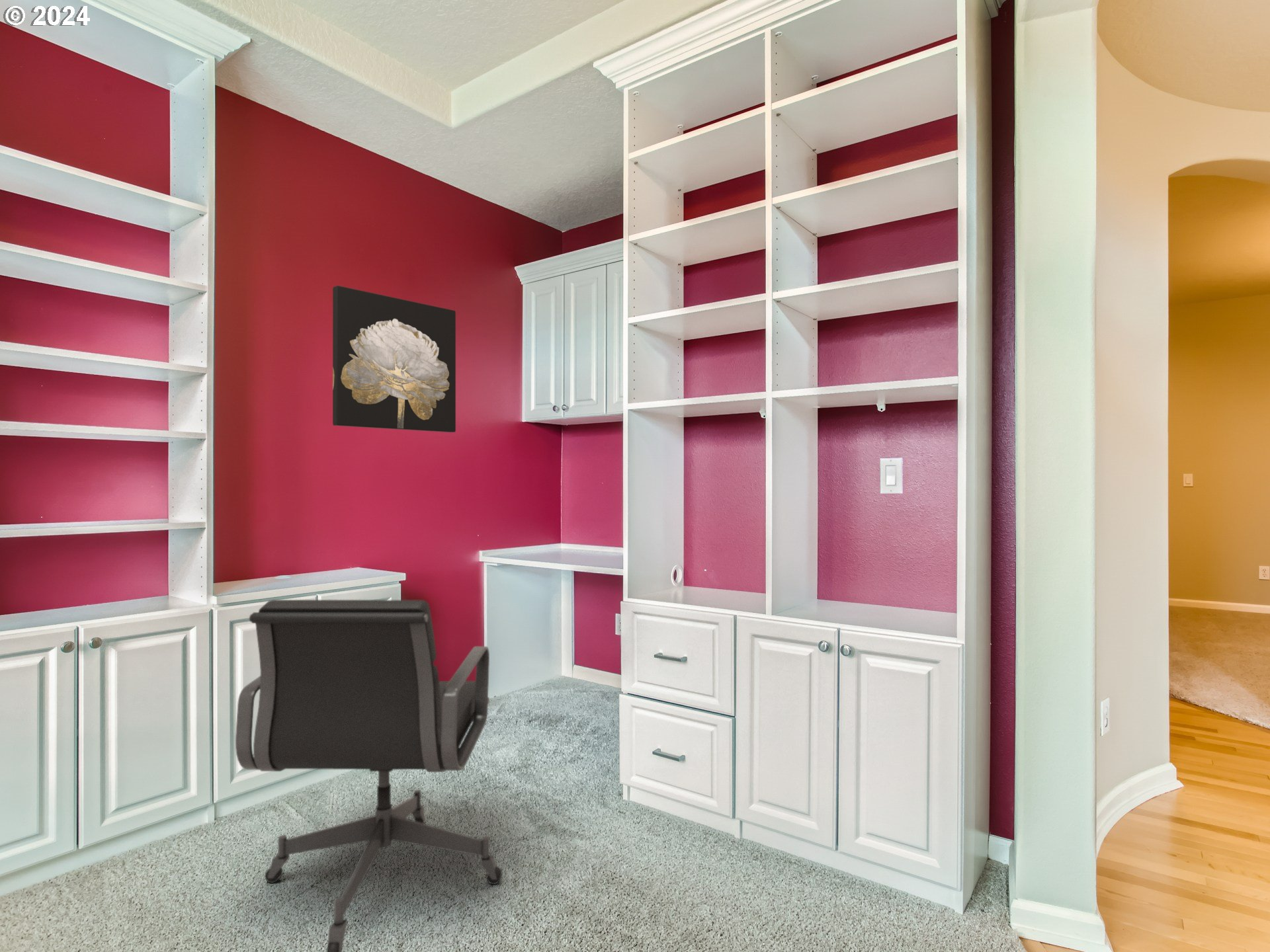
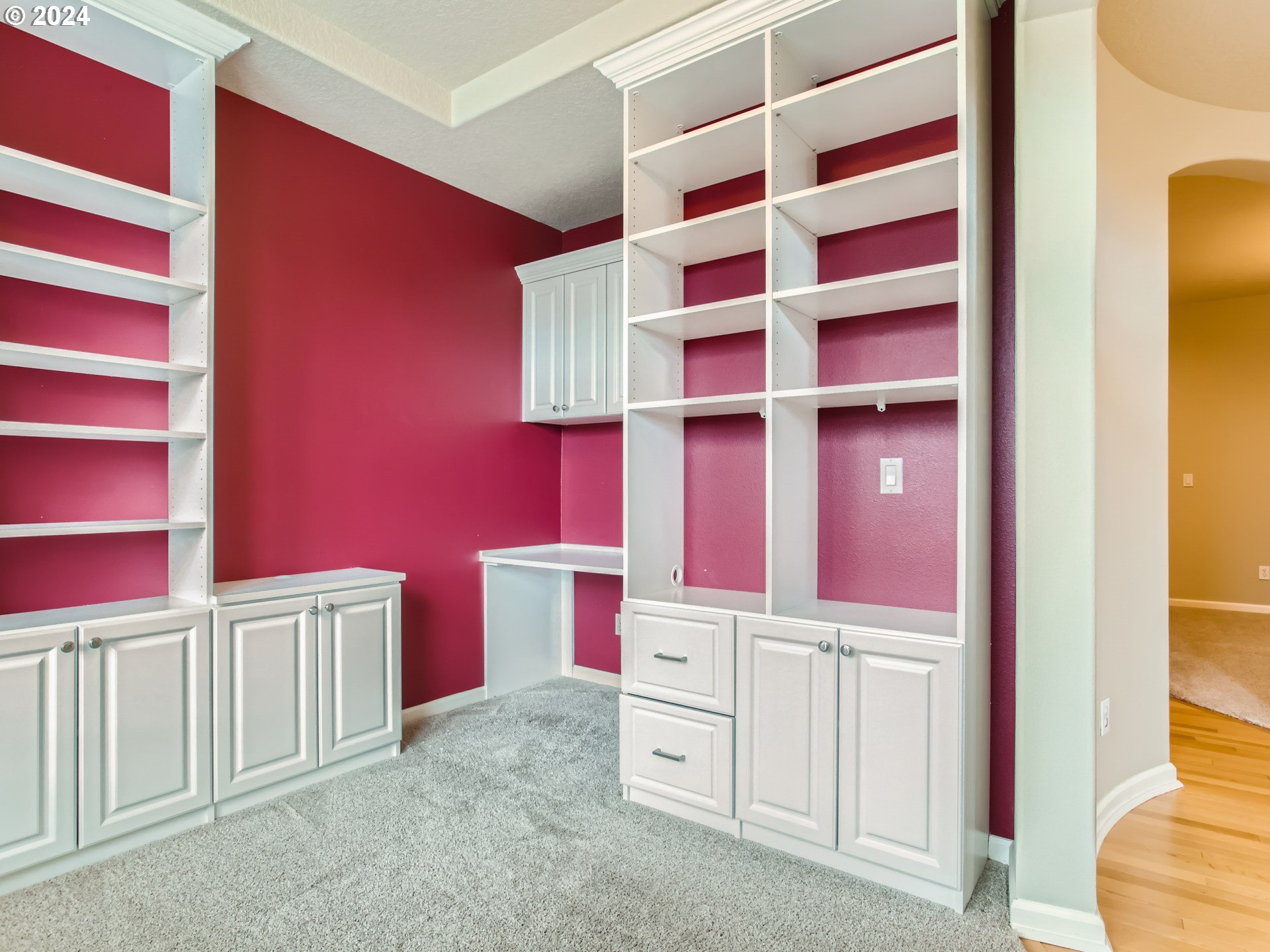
- wall art (398, 364)
- office chair (384, 733)
